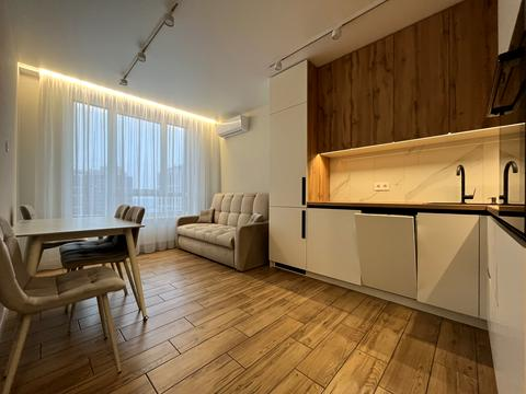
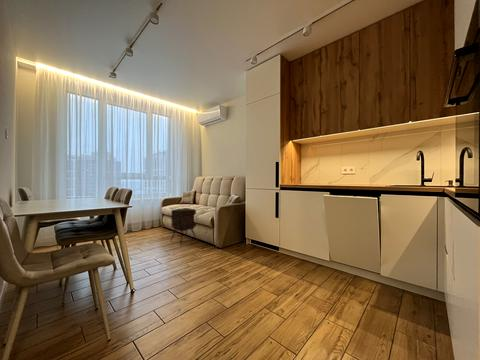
+ side table (183, 225)
